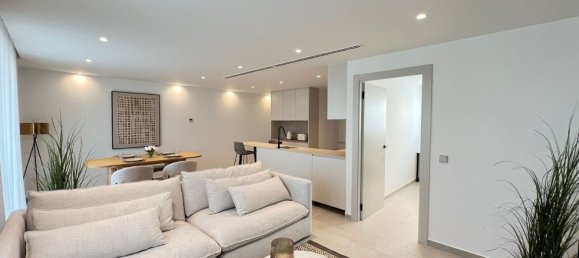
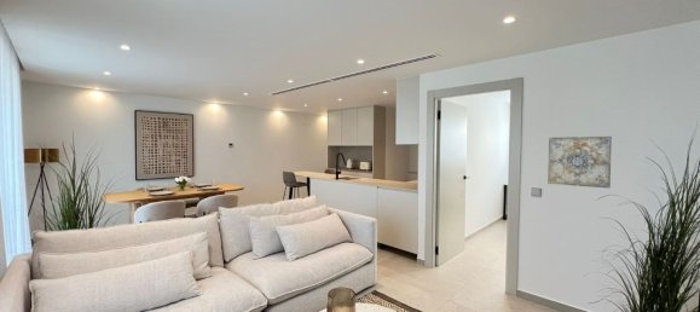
+ wall art (578, 161)
